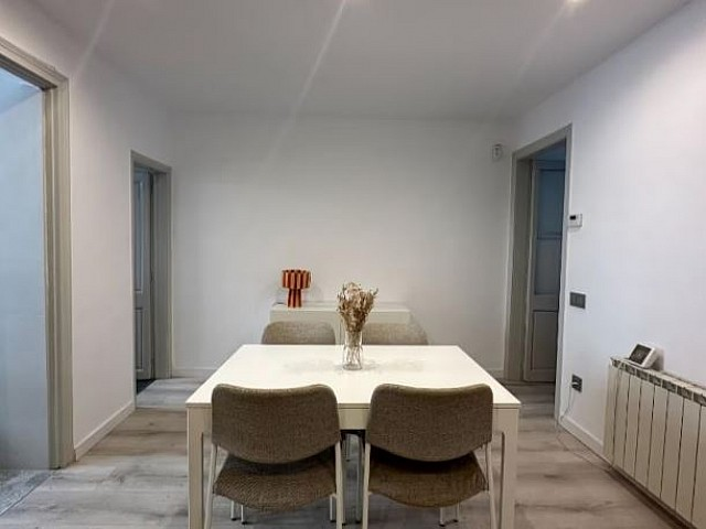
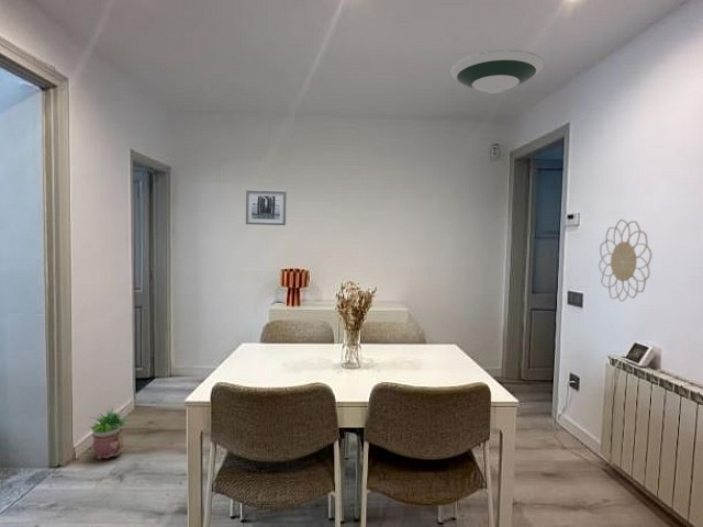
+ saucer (495, 79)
+ decorative wall piece (623, 260)
+ potted plant (107, 431)
+ wall art (266, 208)
